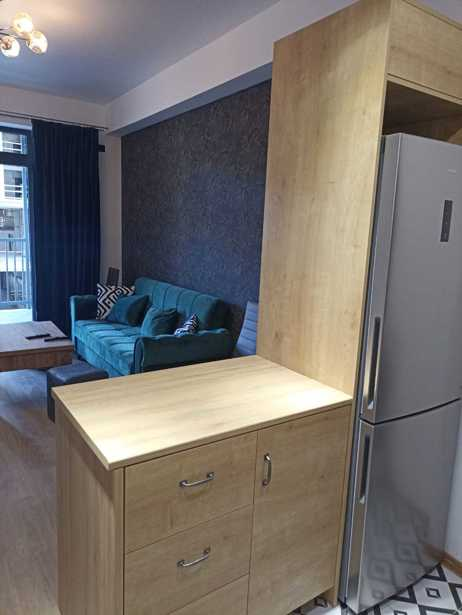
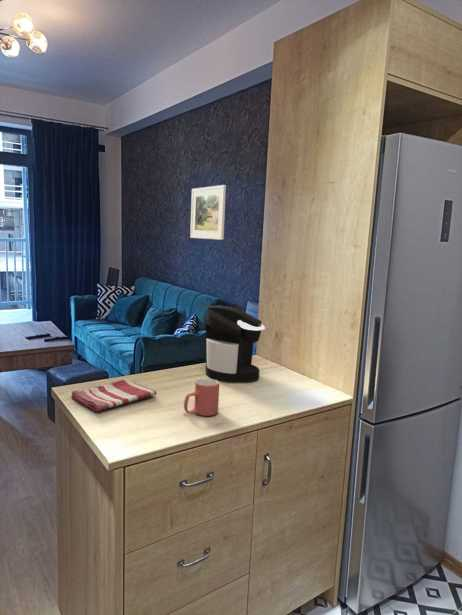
+ mug (201, 398)
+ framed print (206, 213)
+ coffee maker (235, 342)
+ dish towel (114, 393)
